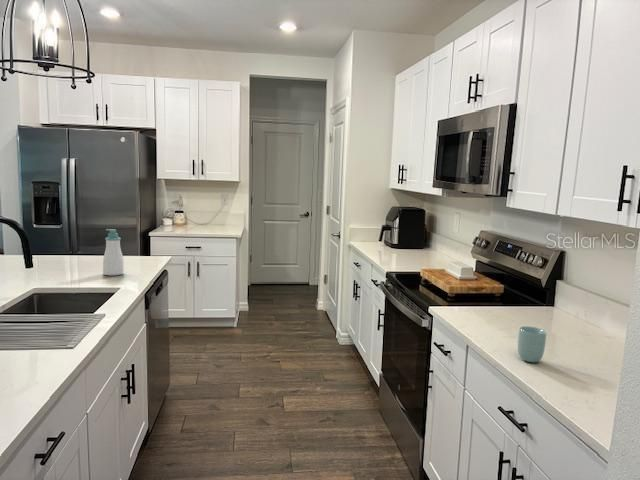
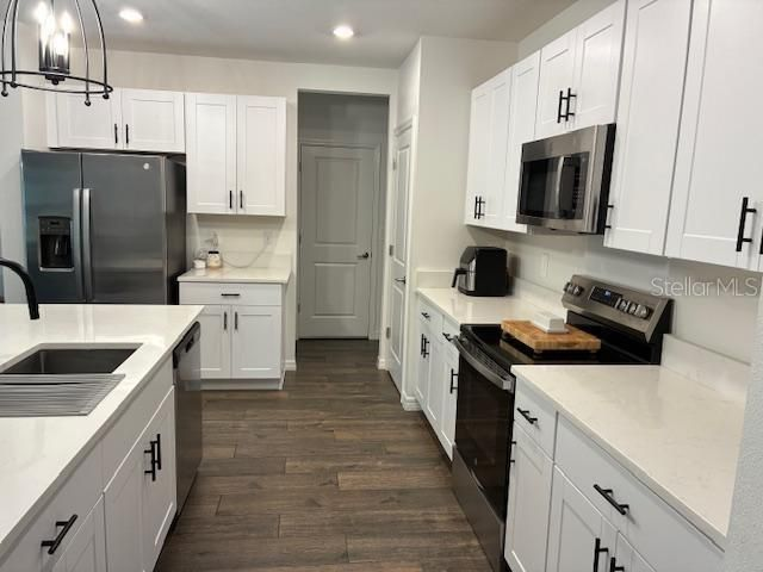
- cup (531, 345)
- soap bottle (113, 251)
